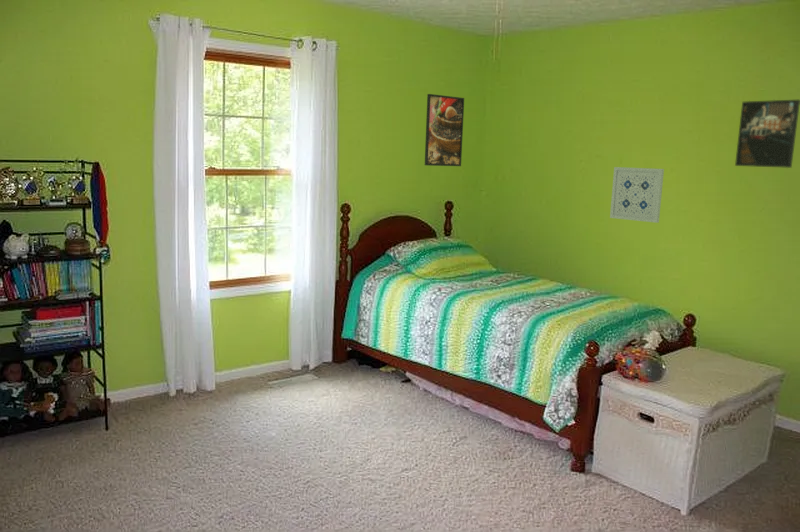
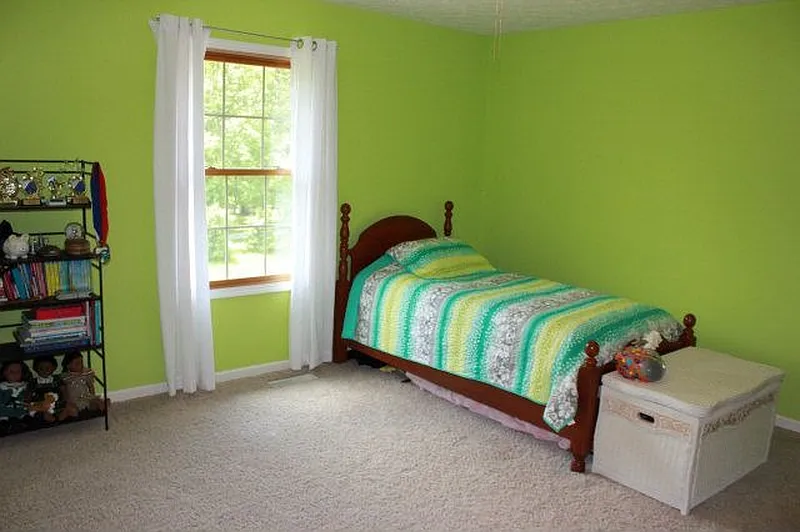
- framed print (766, 133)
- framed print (444, 131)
- wall art (636, 194)
